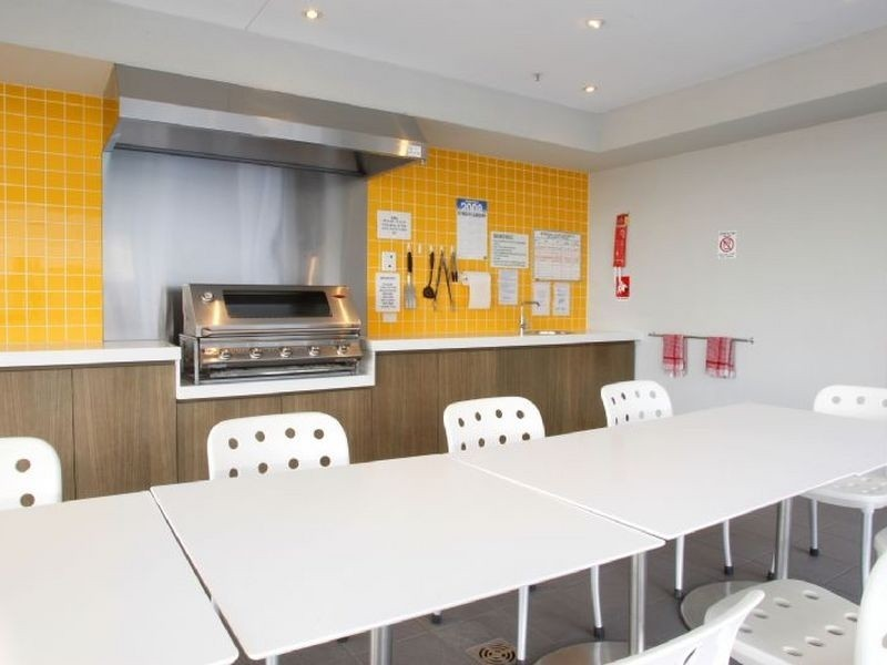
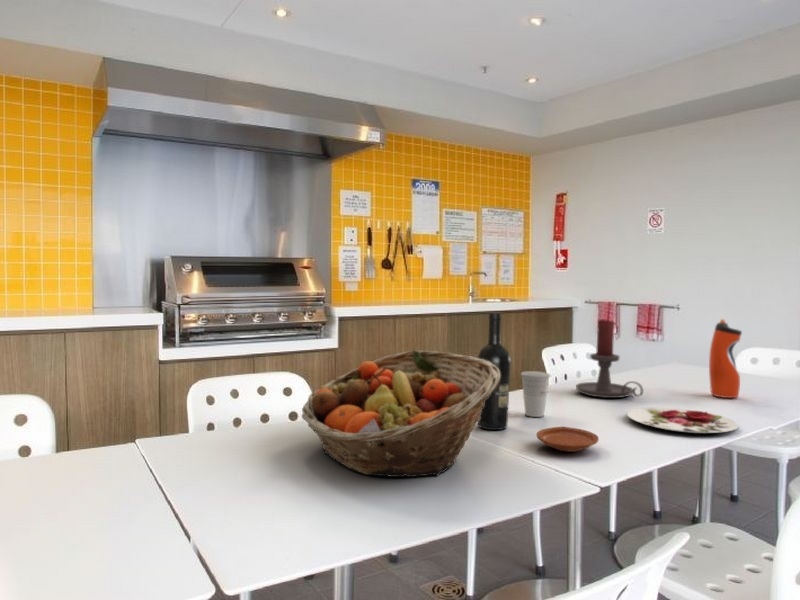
+ fruit basket (398, 405)
+ water bottle (725, 358)
+ candle holder (611, 357)
+ cup (535, 393)
+ plate (566, 441)
+ plate (680, 418)
+ wine bottle (496, 366)
